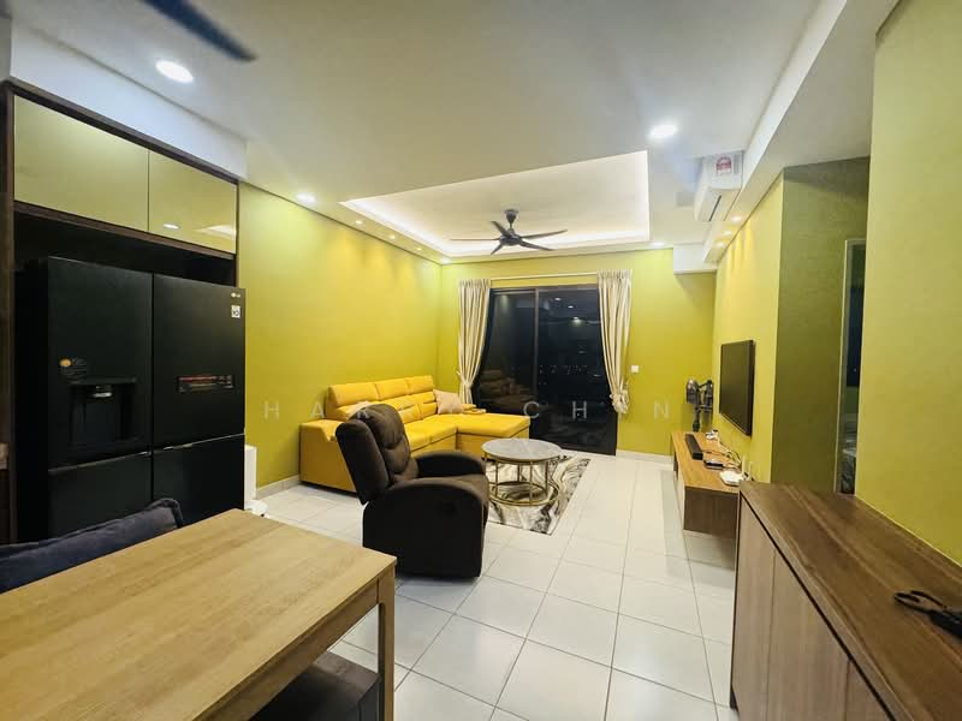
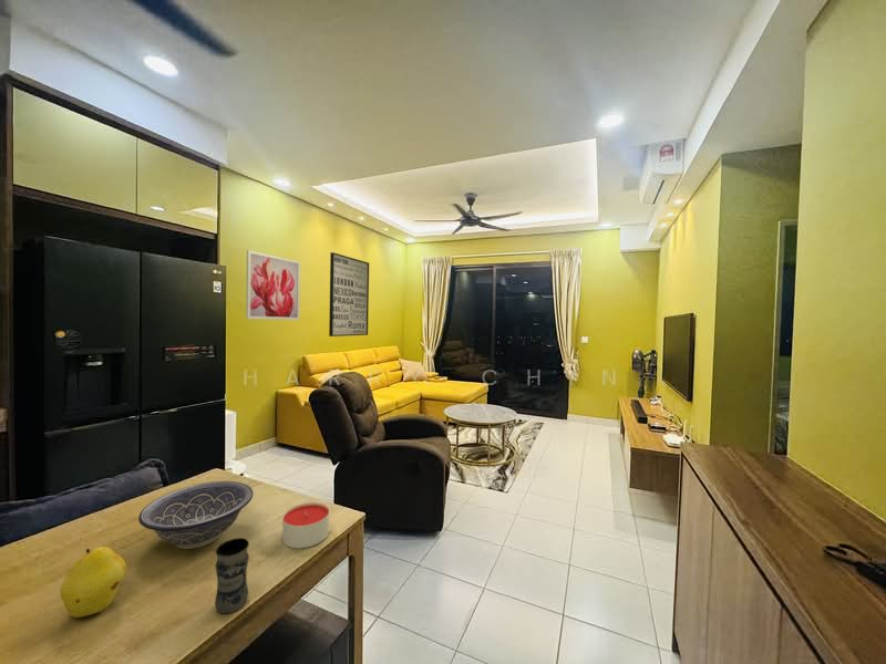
+ candle (306, 523)
+ wall art (275, 288)
+ wall art (350, 297)
+ decorative bowl (199, 519)
+ jar (231, 574)
+ fruit (94, 578)
